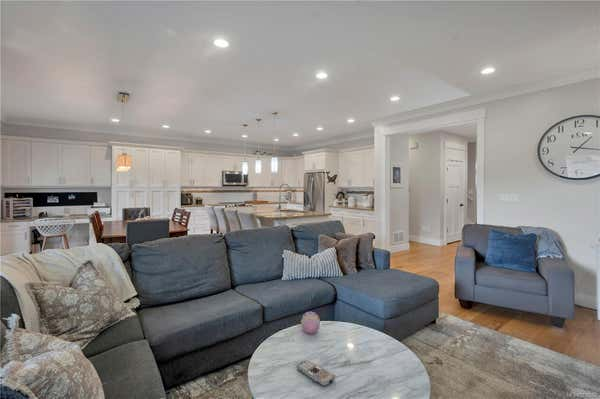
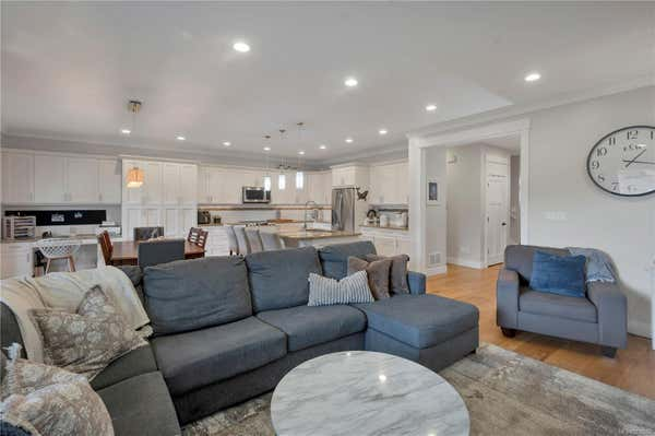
- remote control (314, 372)
- decorative egg (310, 322)
